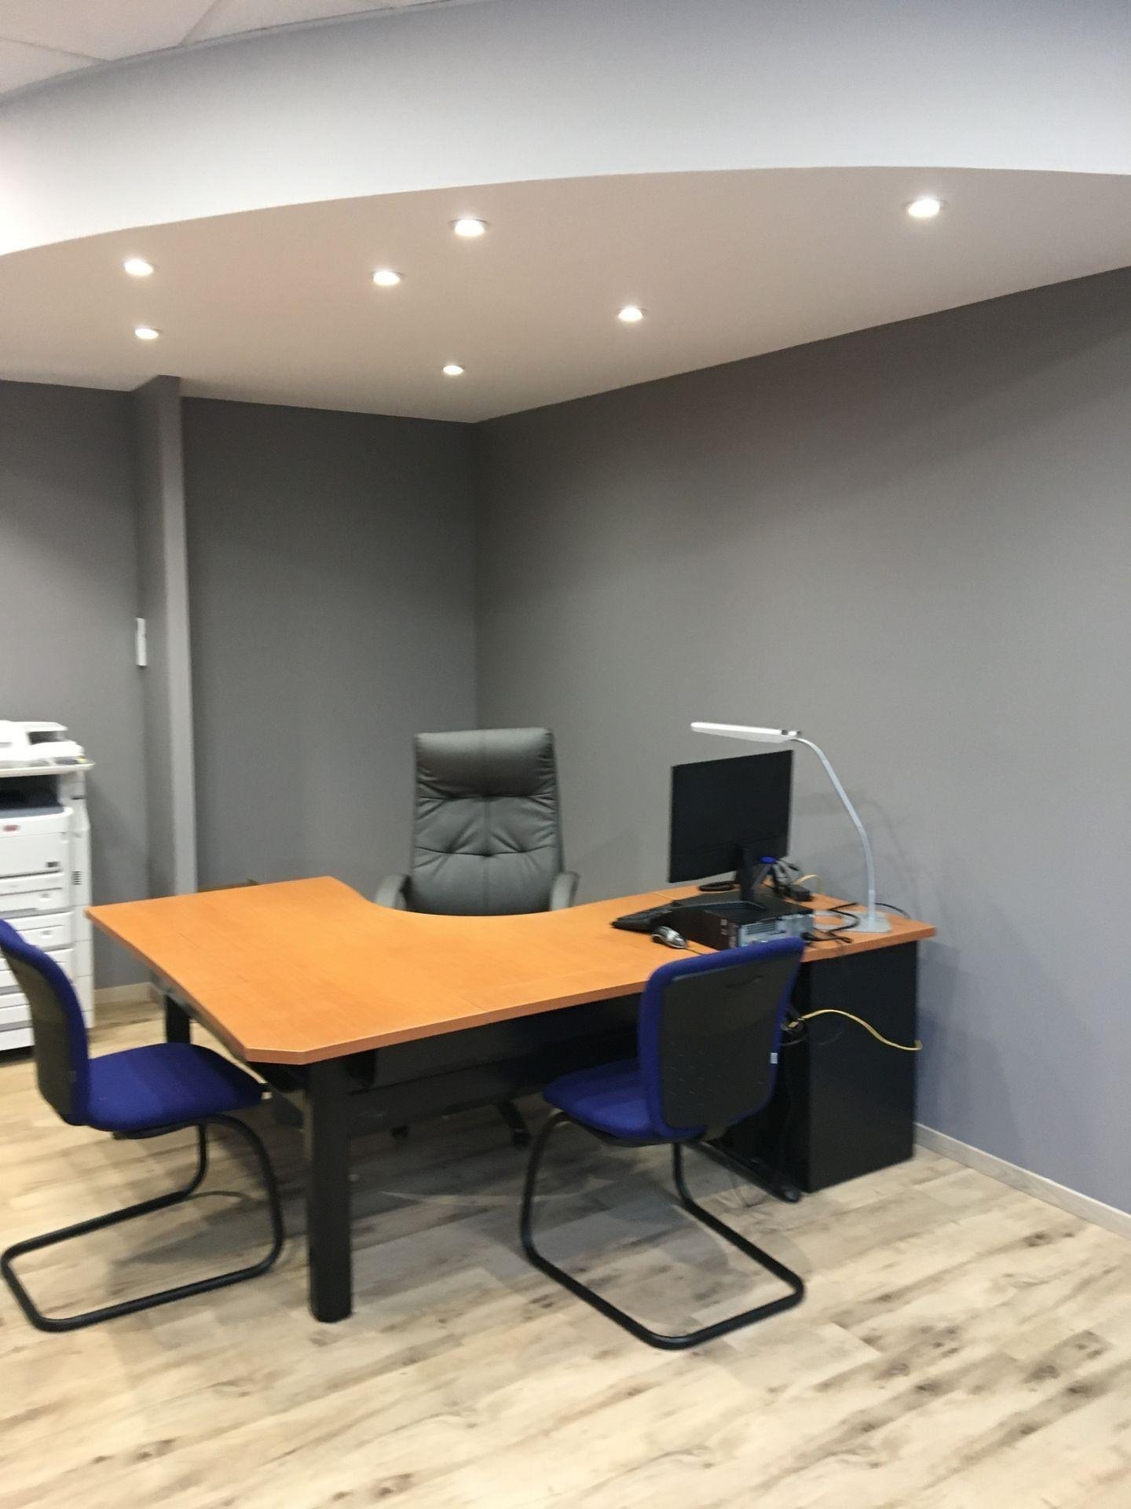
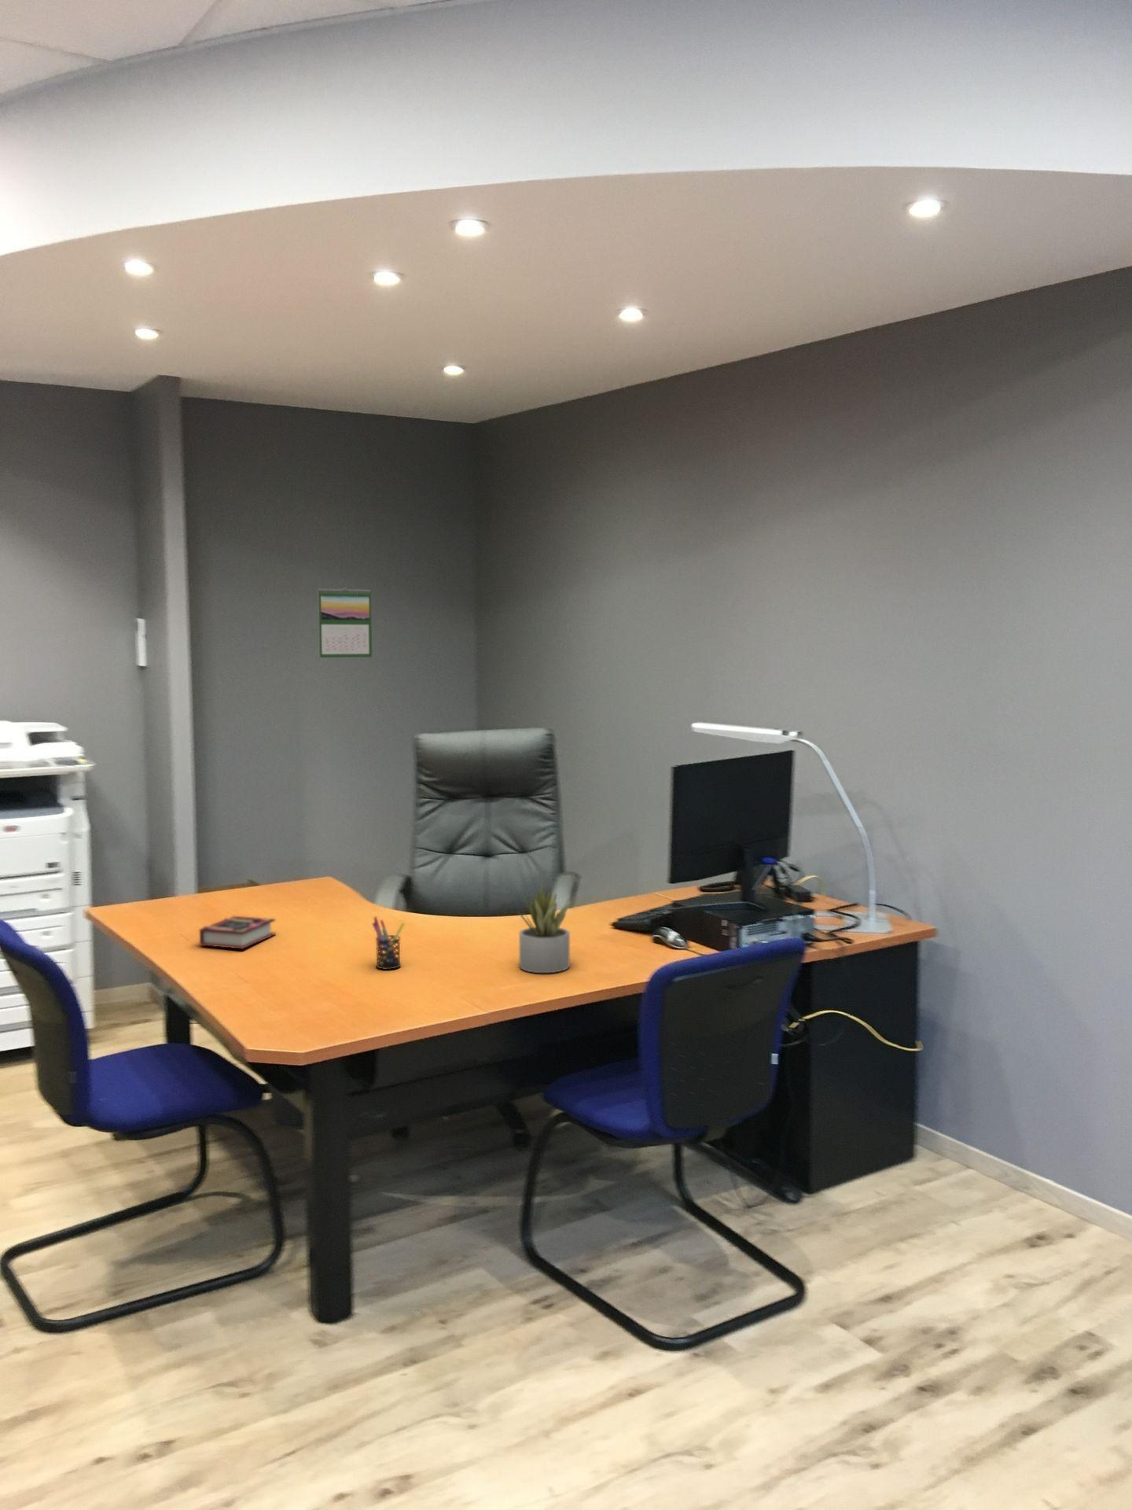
+ pen holder (385, 942)
+ book (238, 931)
+ succulent plant (543, 926)
+ calendar (345, 622)
